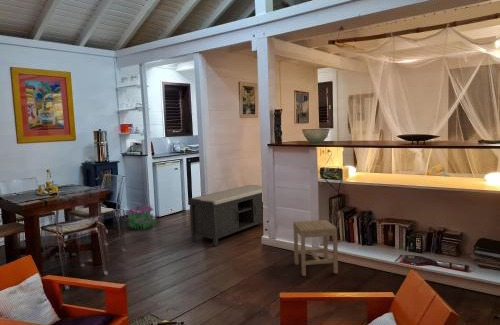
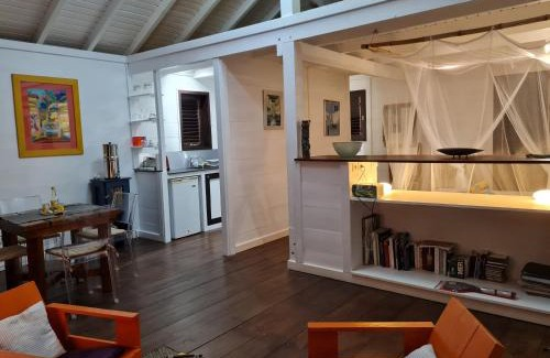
- stool (314, 249)
- decorative plant (141, 216)
- bench (234, 212)
